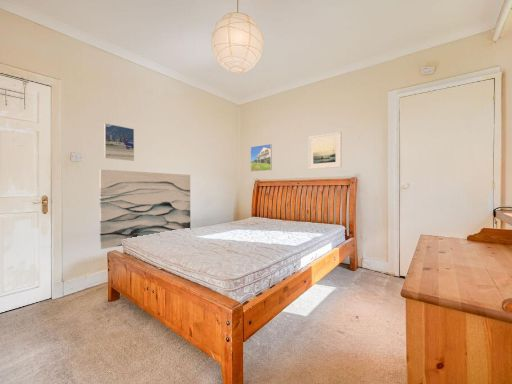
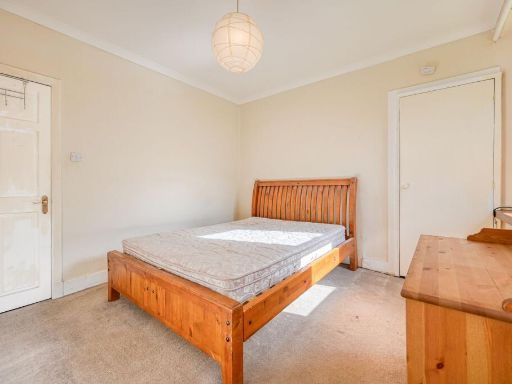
- wall art (151, 206)
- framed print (260, 158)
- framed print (119, 142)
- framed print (324, 151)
